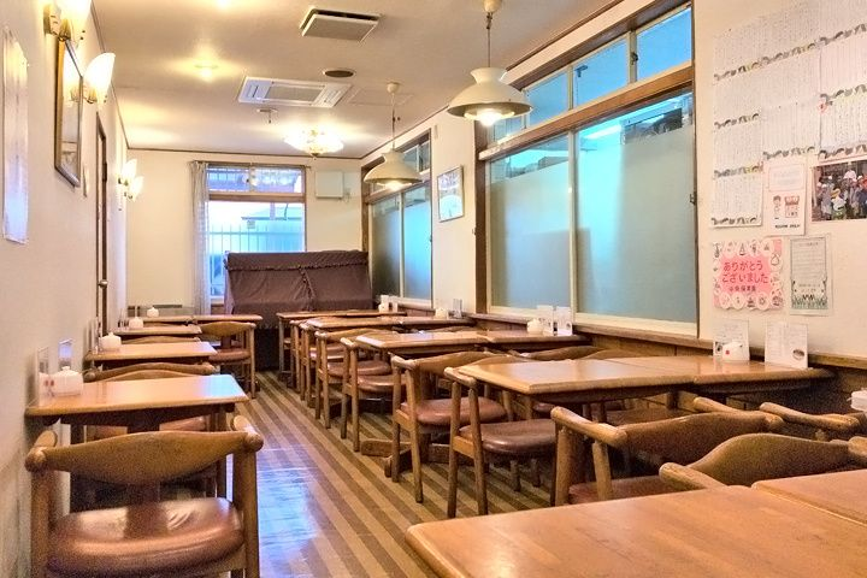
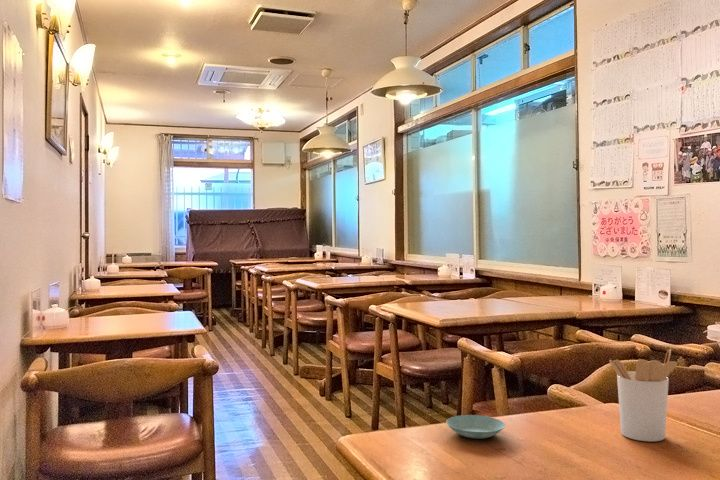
+ saucer (475, 428)
+ utensil holder (647, 394)
